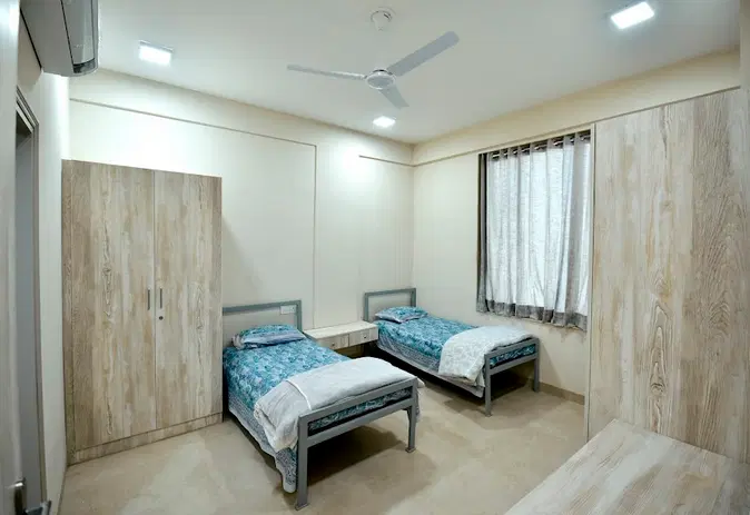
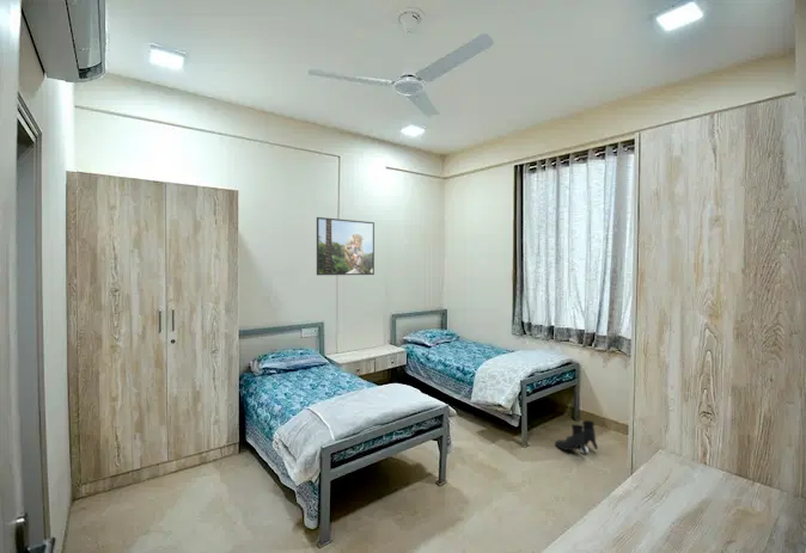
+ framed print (347, 247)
+ boots (575, 434)
